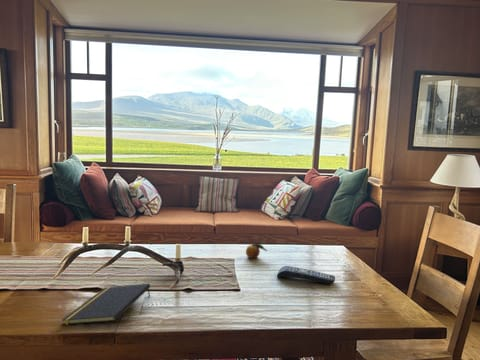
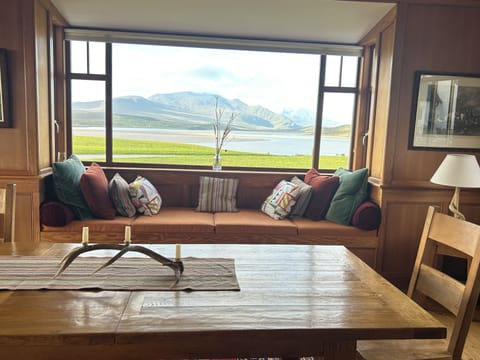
- notepad (109, 302)
- fruit (256, 249)
- remote control (305, 274)
